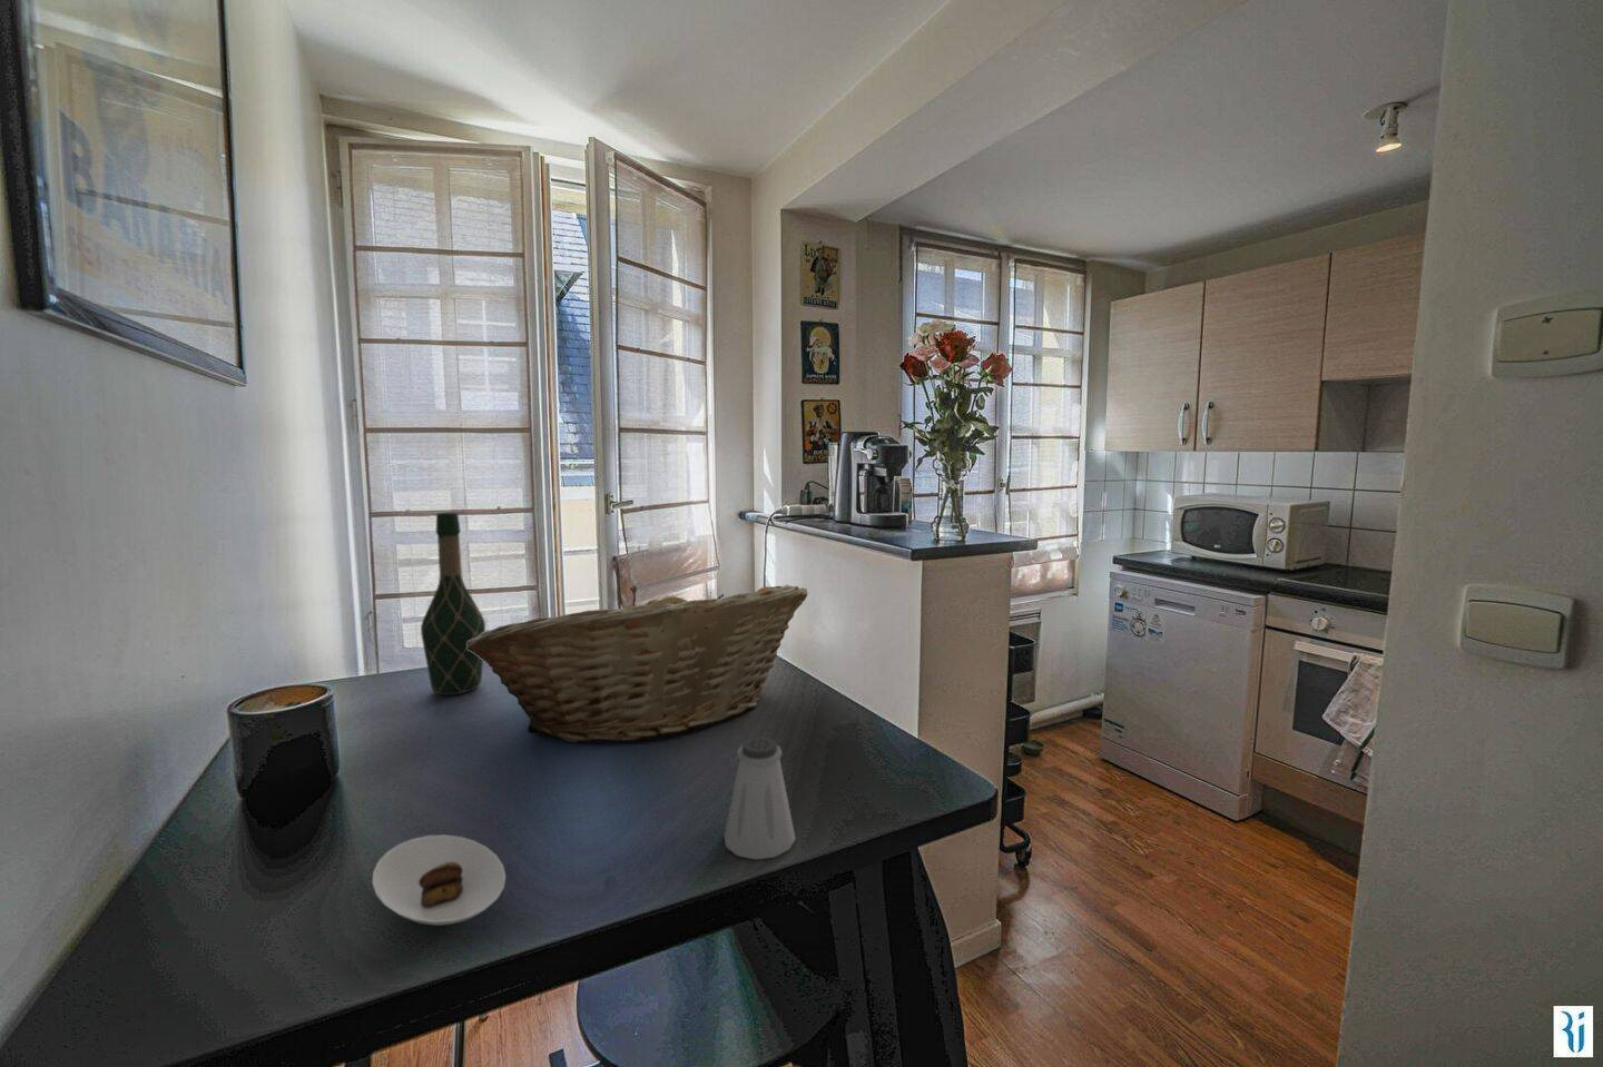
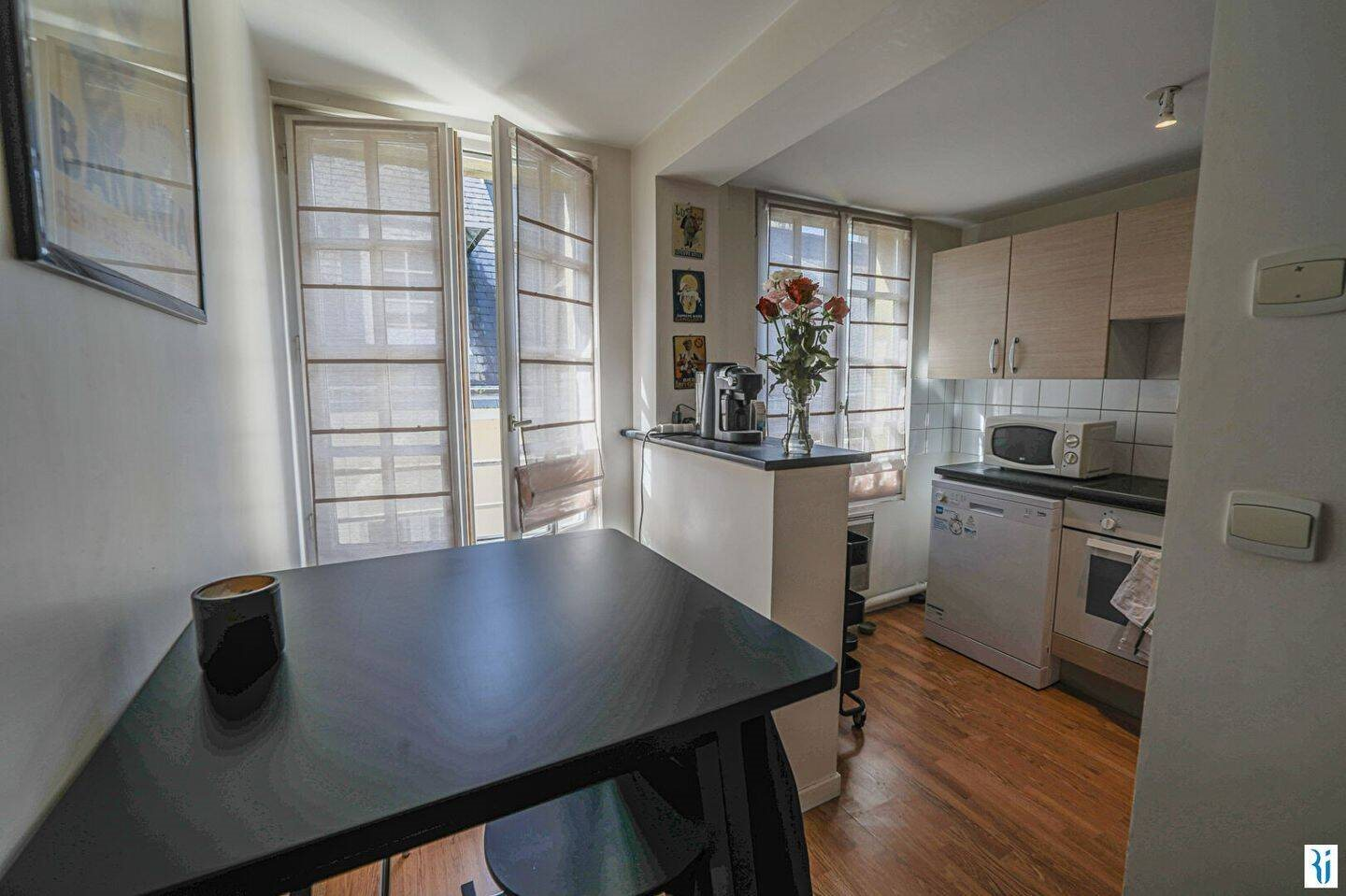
- wine bottle (451, 601)
- fruit basket (651, 644)
- saucer (439, 885)
- saltshaker (759, 791)
